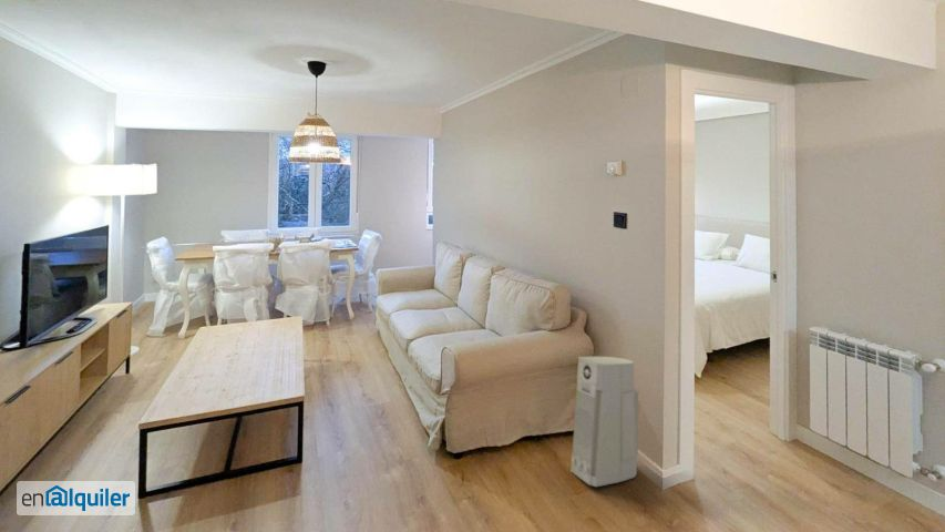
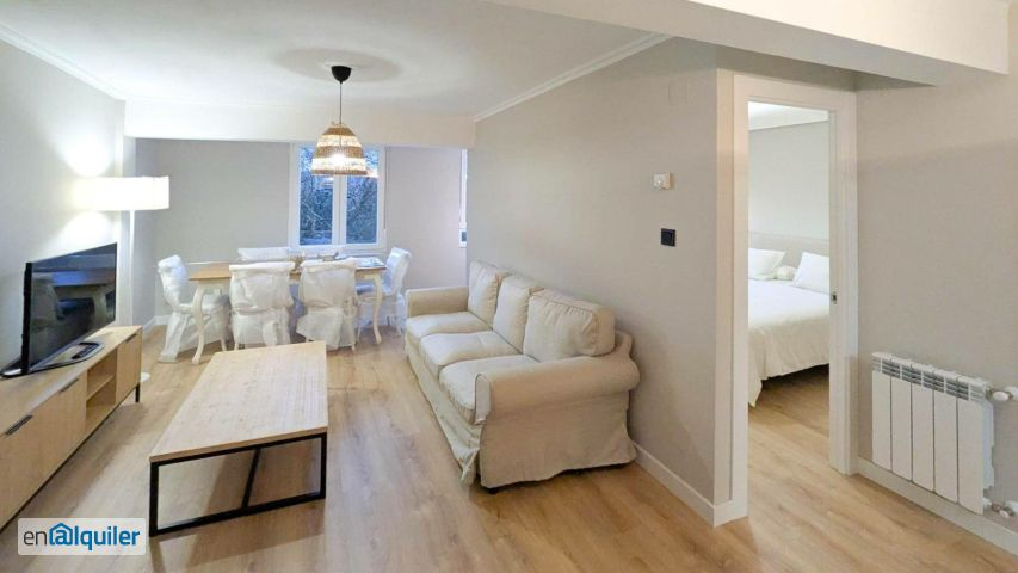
- air purifier (606, 416)
